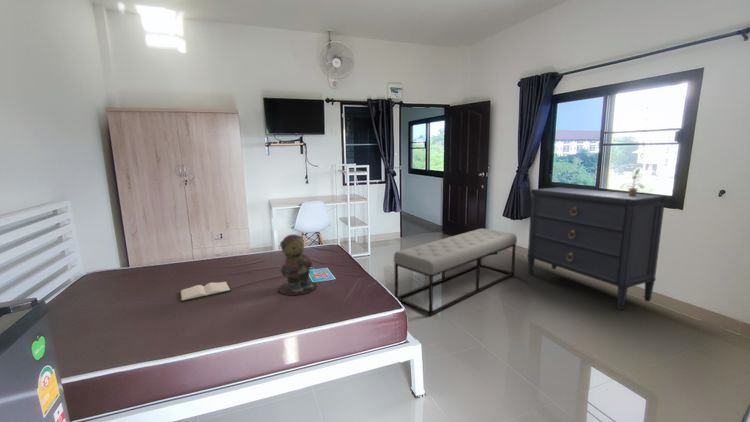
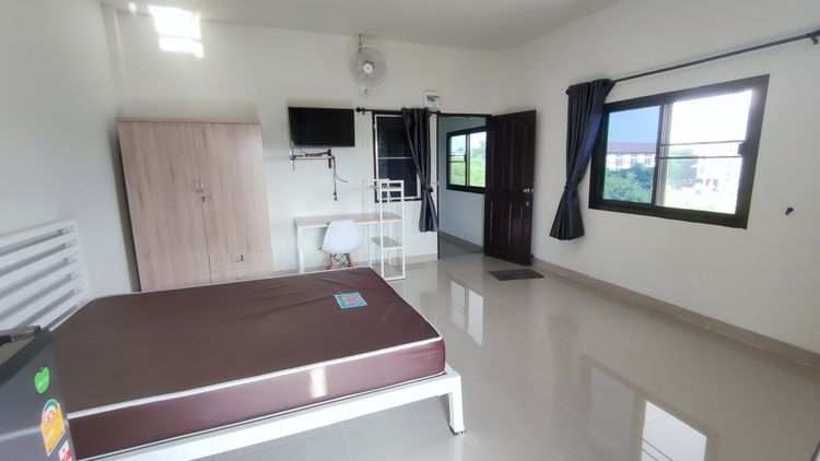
- hardback book (205, 289)
- dresser (586, 240)
- teddy bear (296, 261)
- bench (460, 264)
- potted plant (631, 183)
